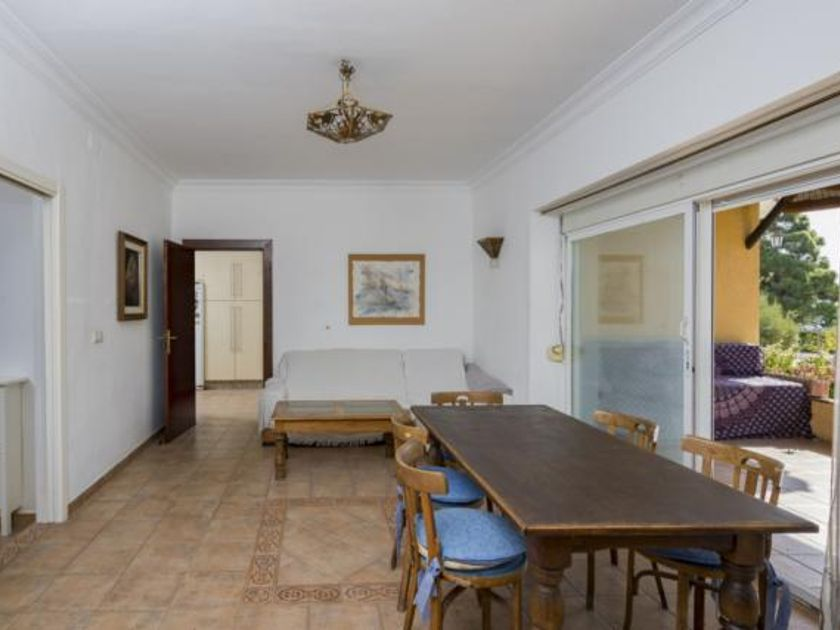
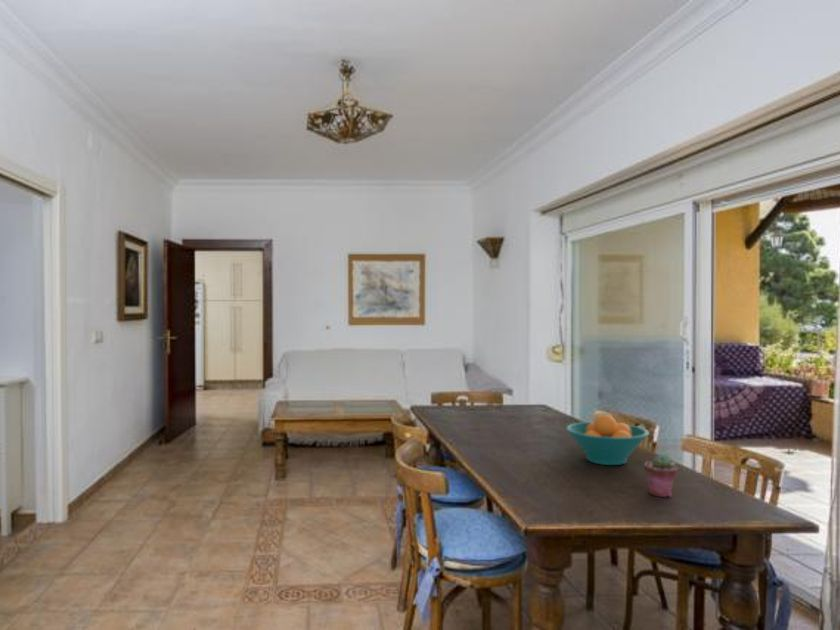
+ fruit bowl (606, 438)
+ potted succulent (660, 473)
